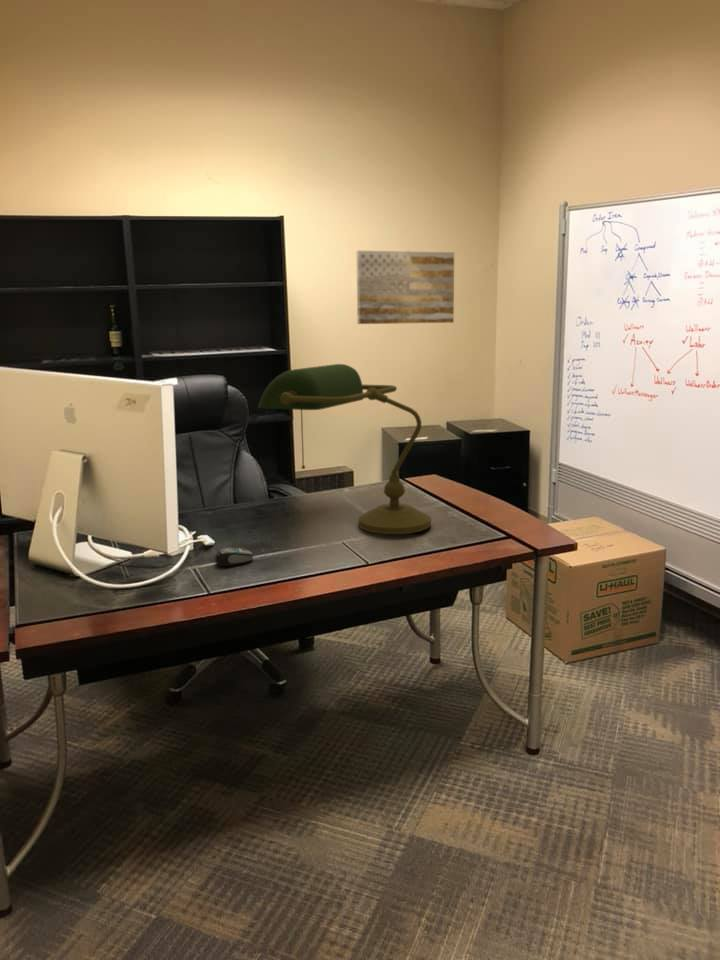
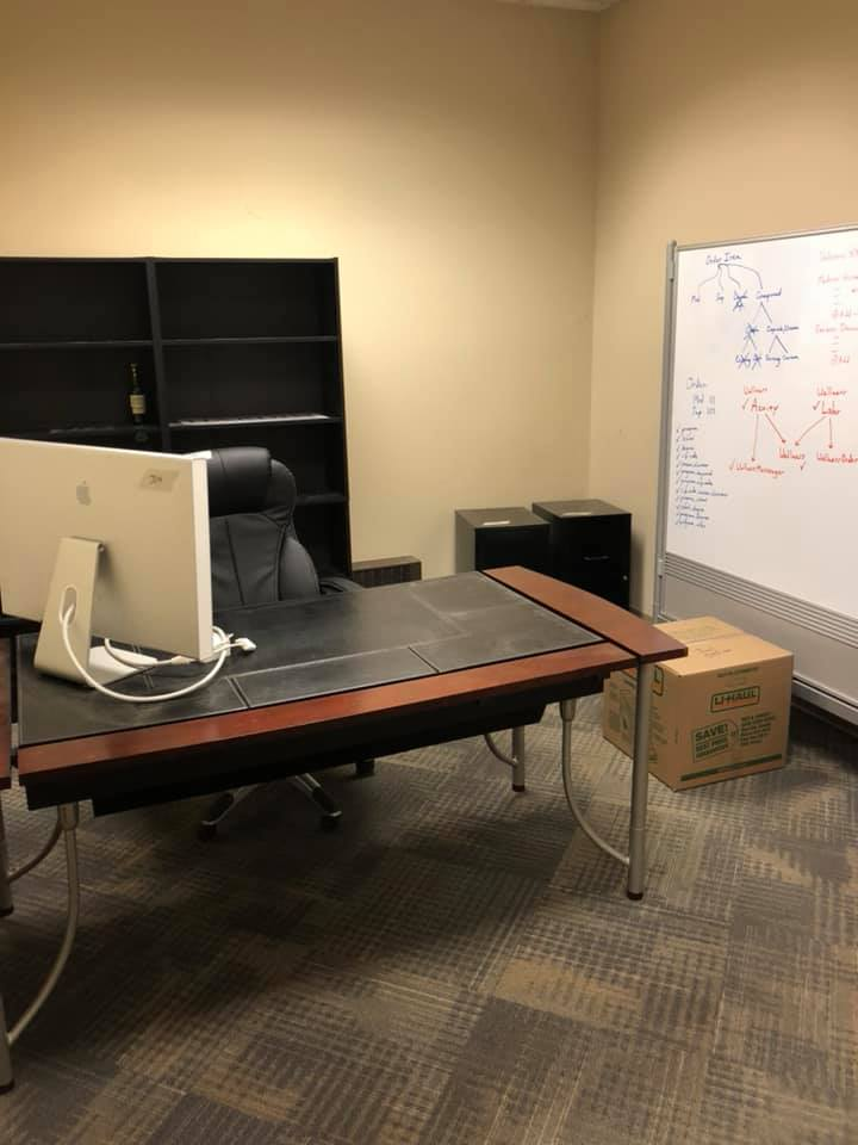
- wall art (406, 287)
- computer mouse (234, 554)
- desk lamp (342, 404)
